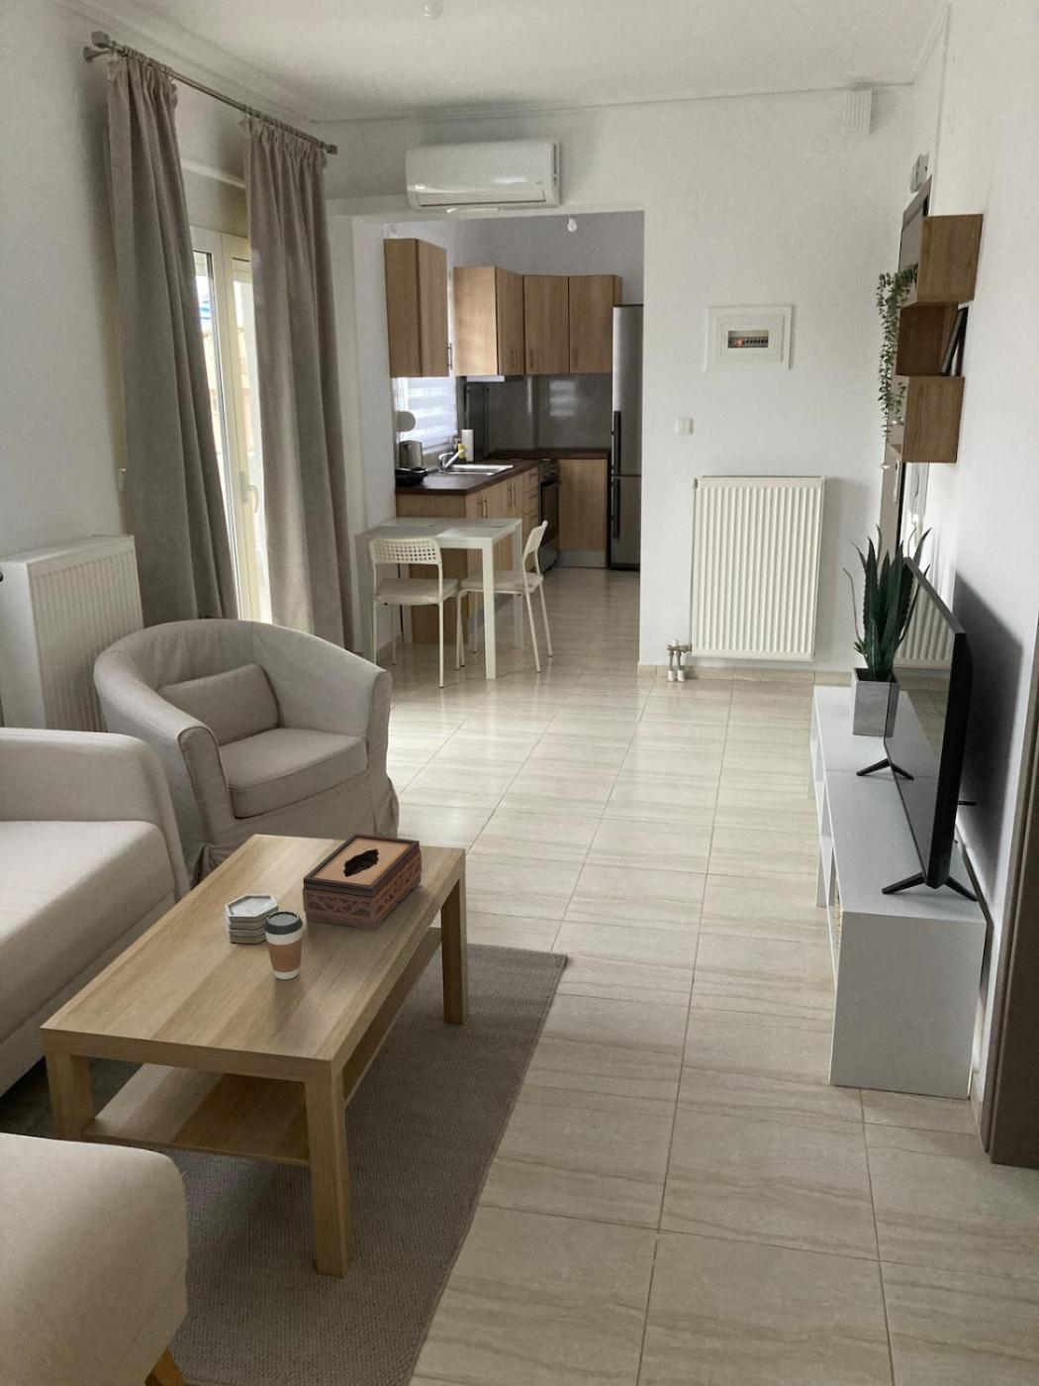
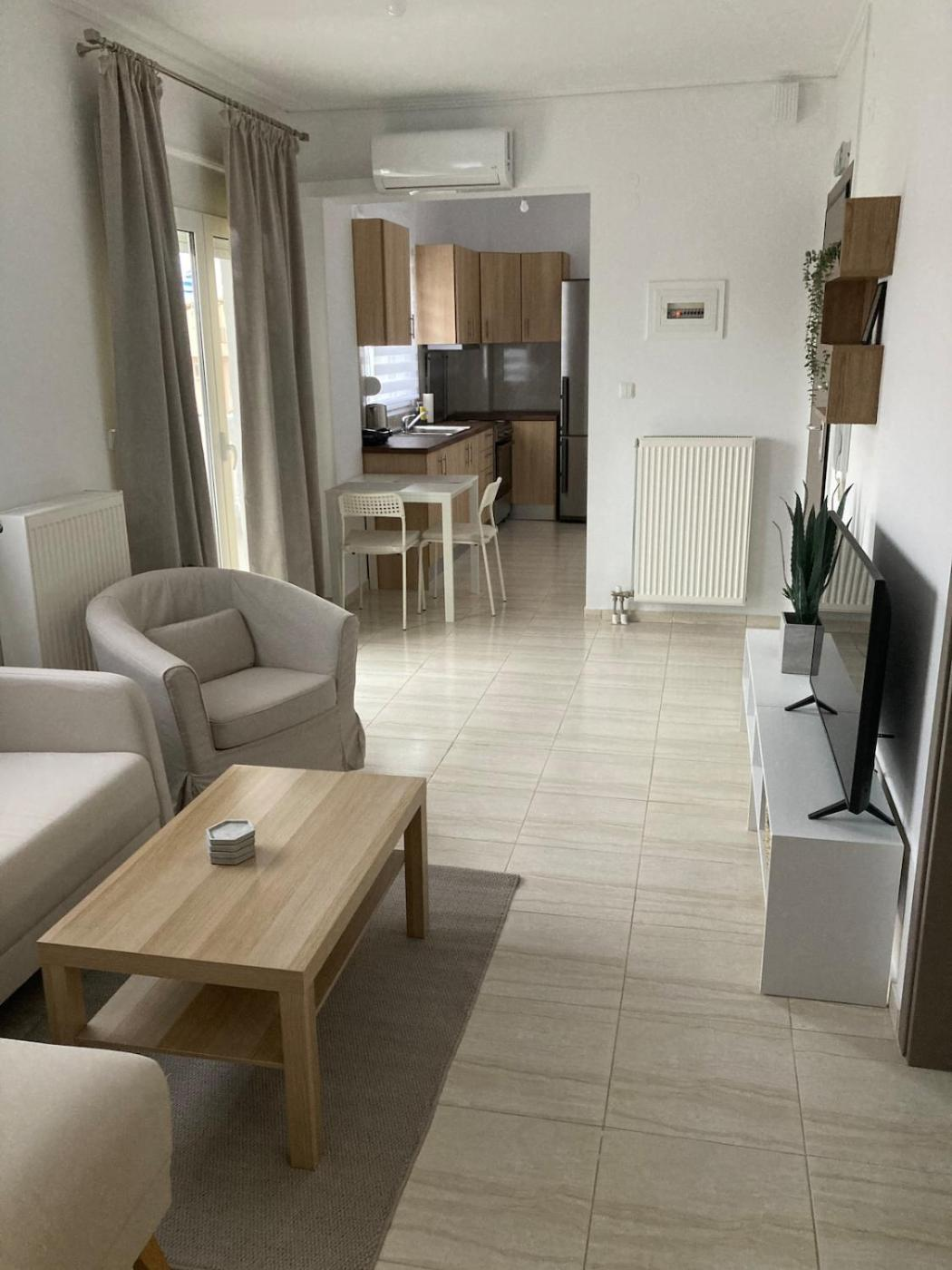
- tissue box (365, 880)
- coffee cup (285, 945)
